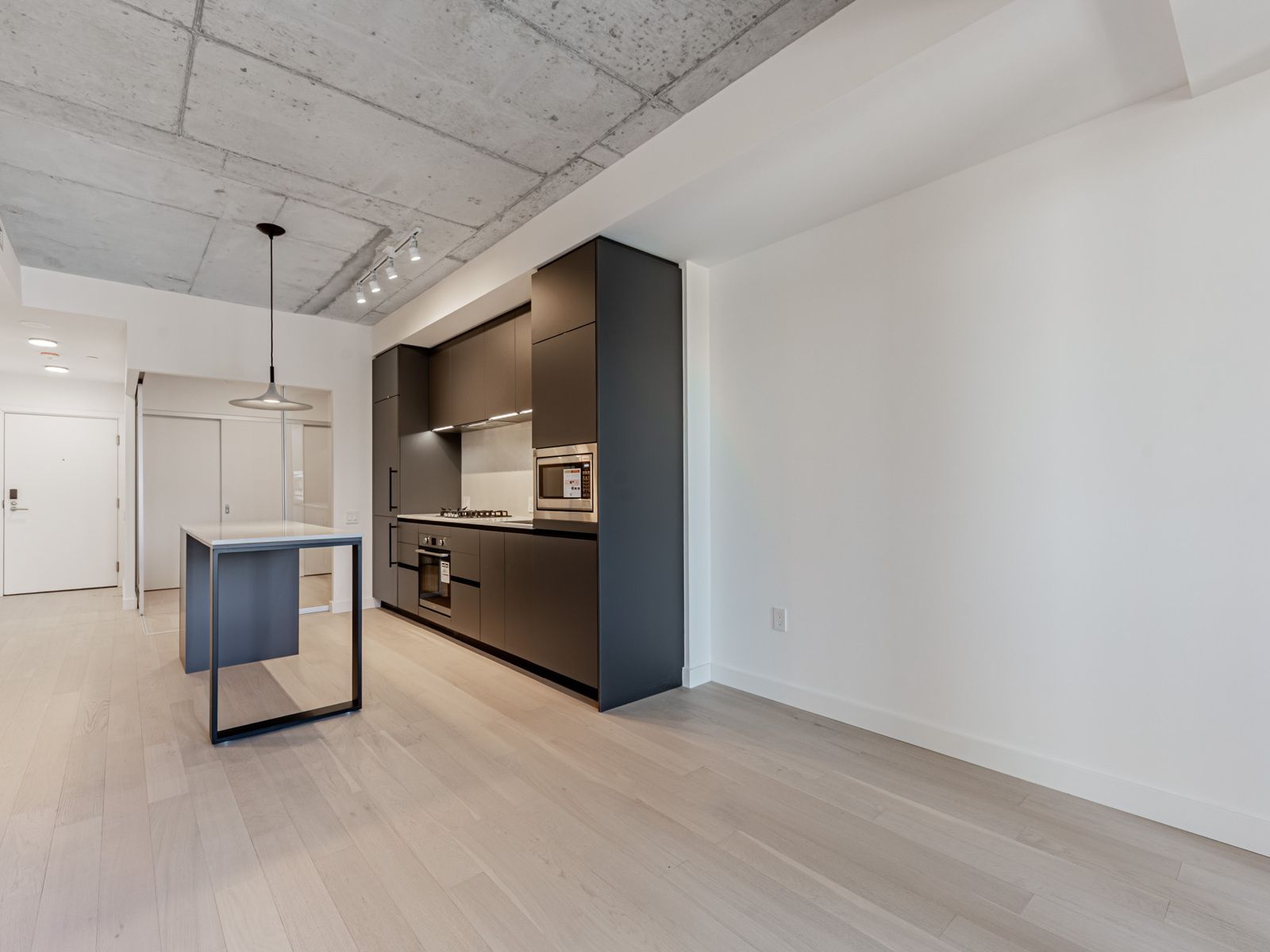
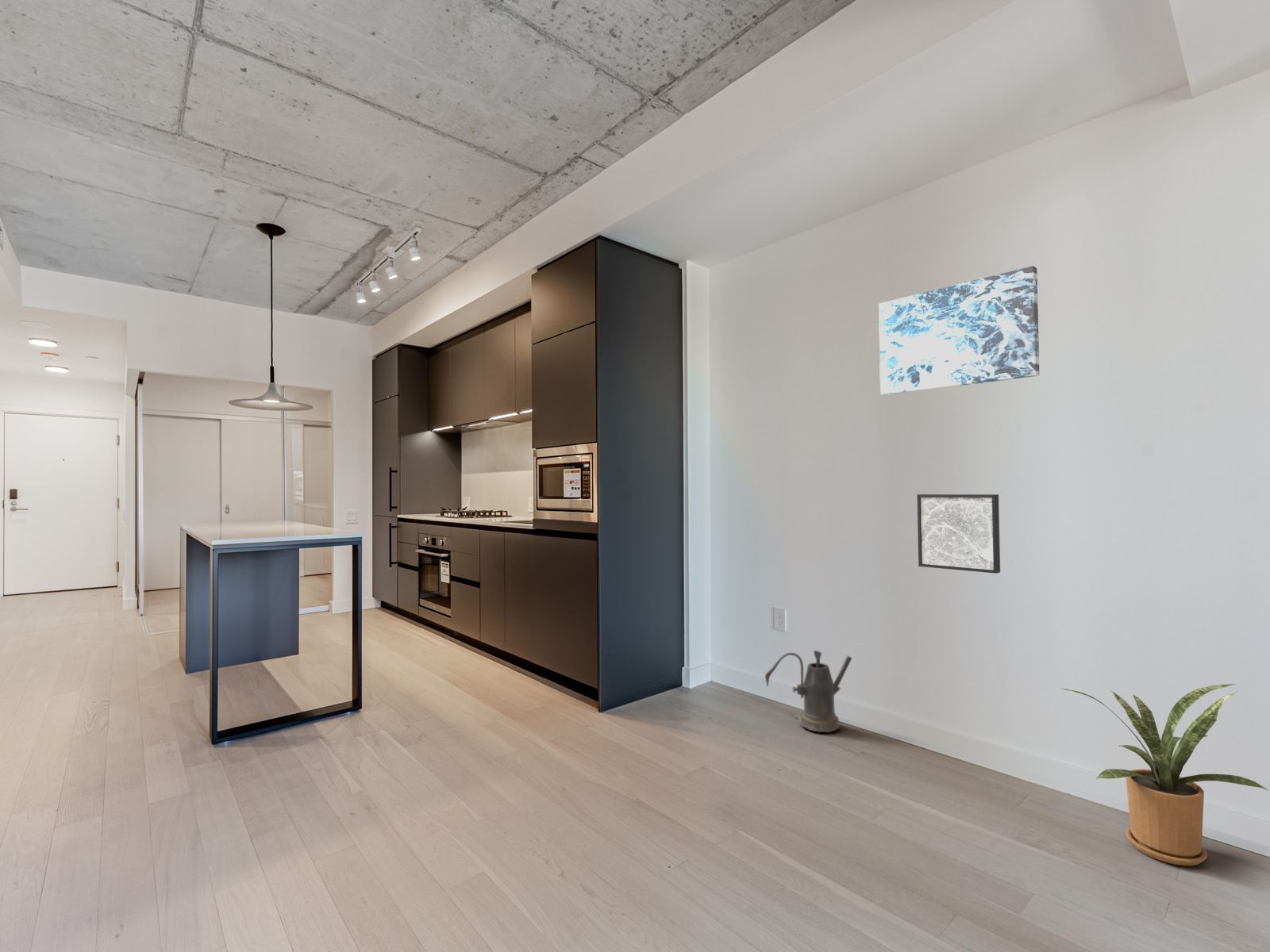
+ house plant (1160, 759)
+ watering can (809, 689)
+ wall art (956, 532)
+ wall art (952, 336)
